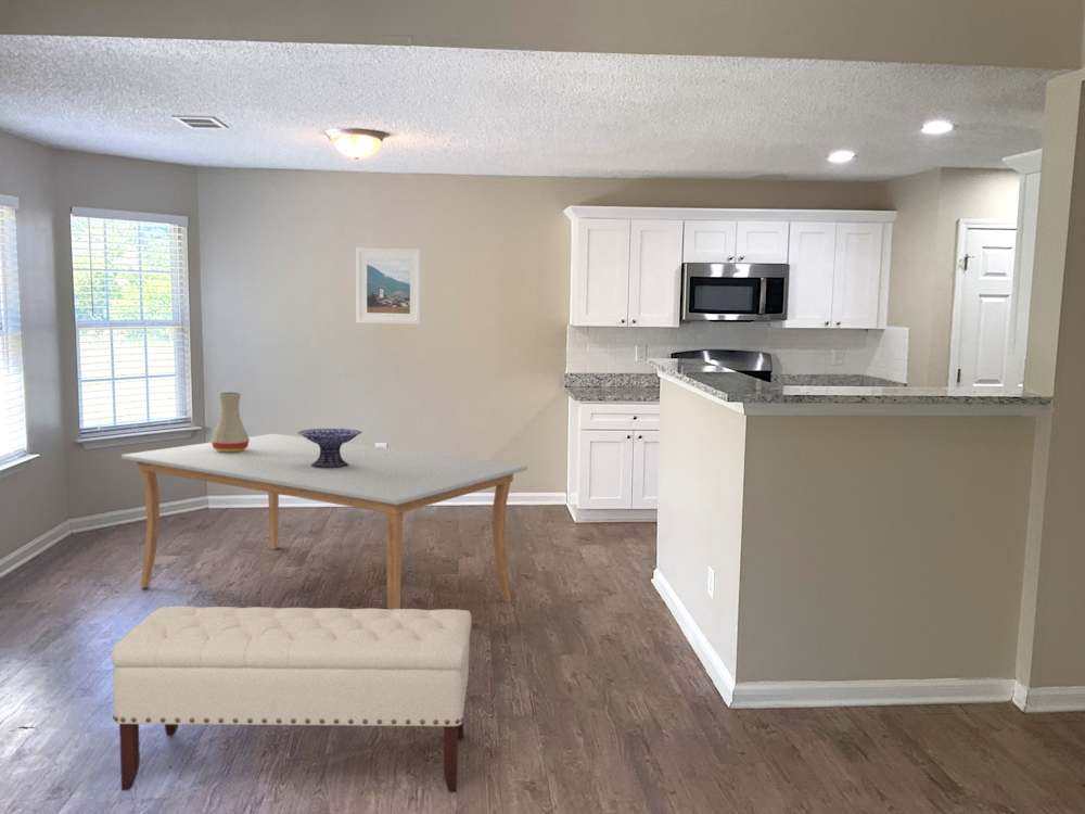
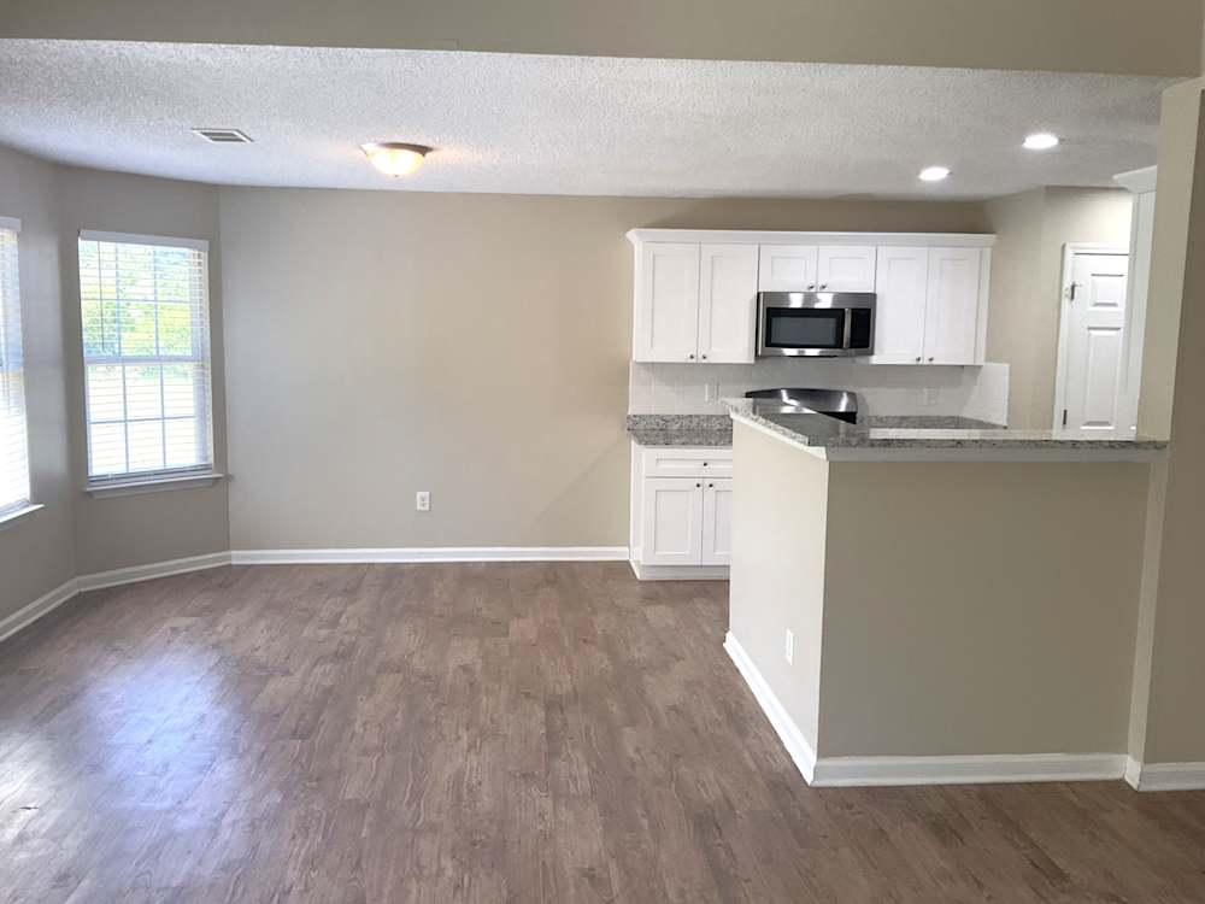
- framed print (388, 285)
- decorative bowl (330, 447)
- bench (304, 692)
- vase (230, 421)
- dining table (324, 501)
